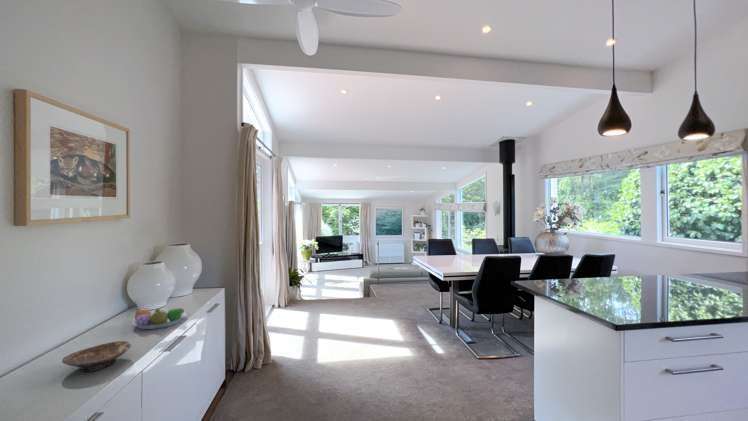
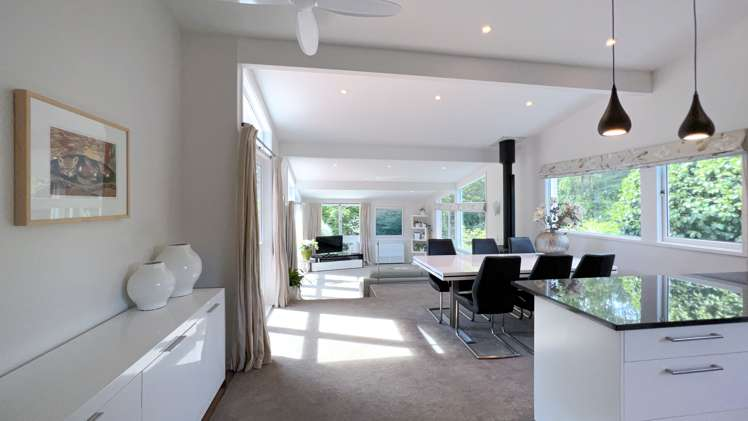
- bowl (98, 358)
- fruit bowl (161, 313)
